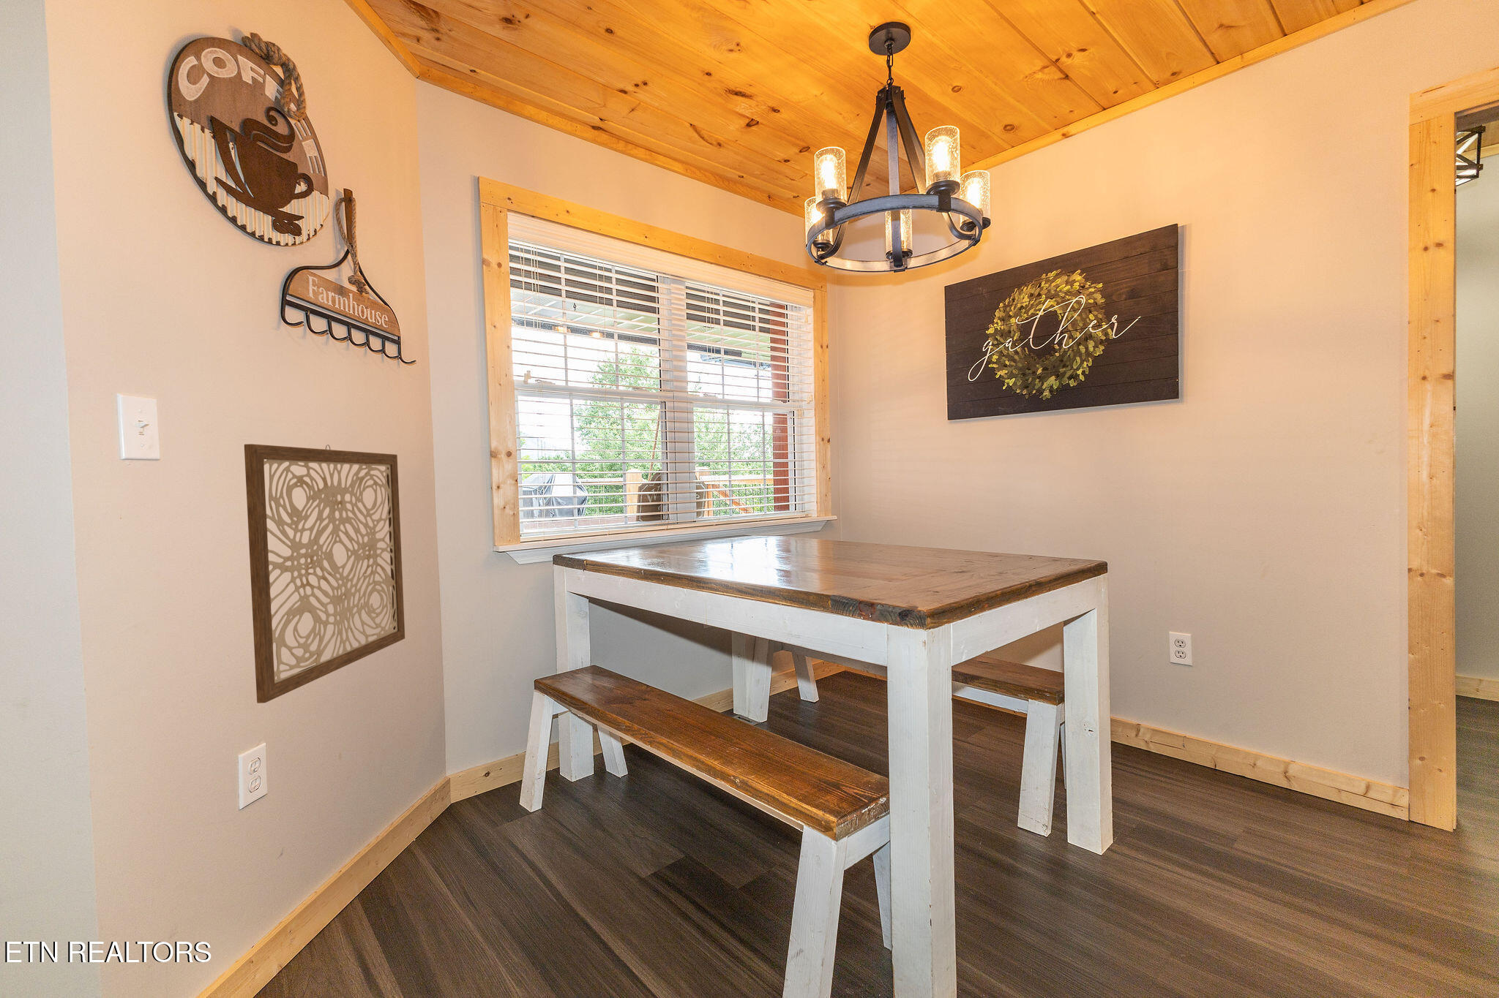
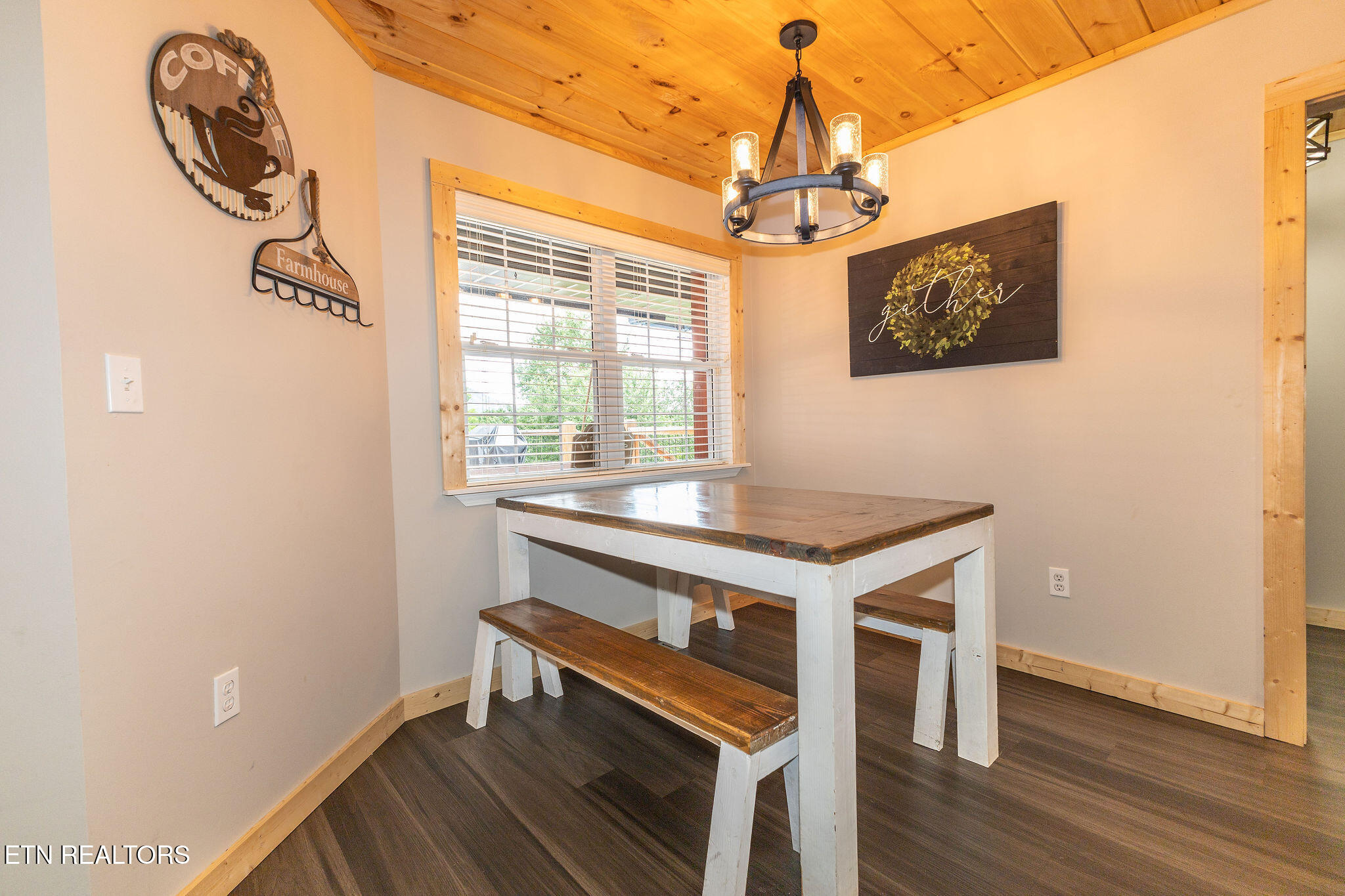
- wall art (333, 555)
